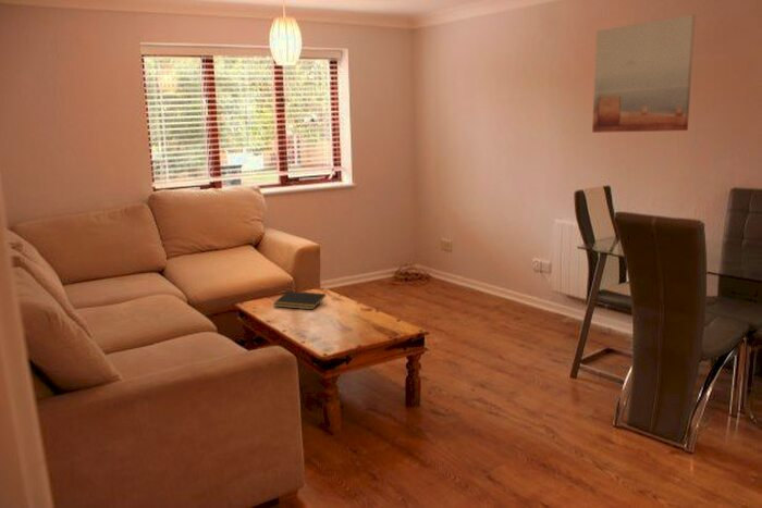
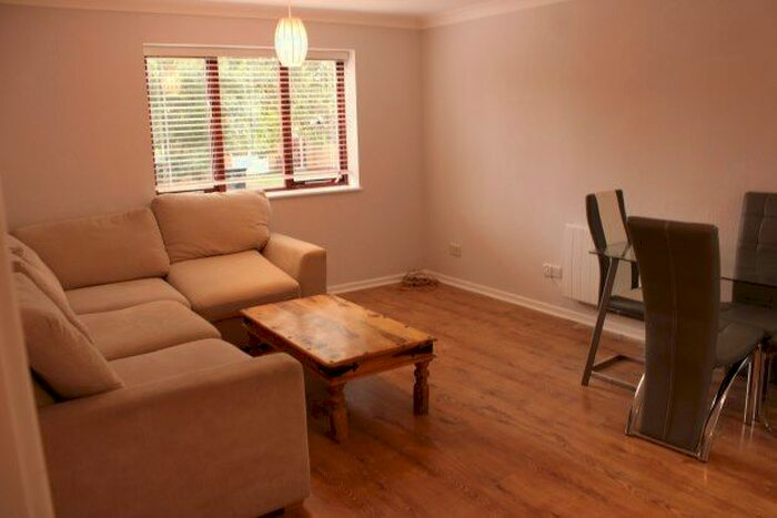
- wall art (640, 78)
- notepad (299, 299)
